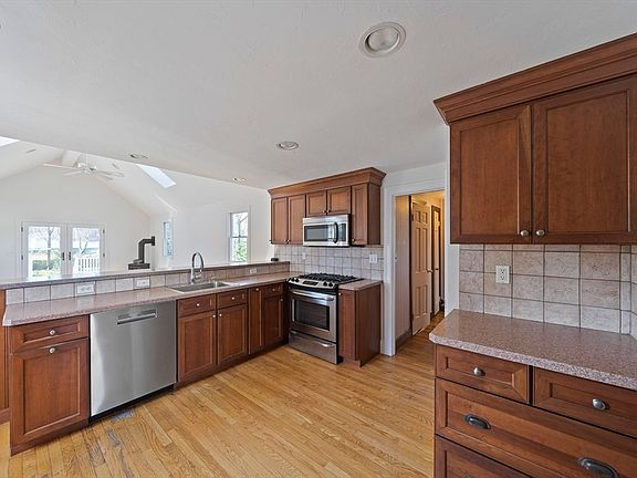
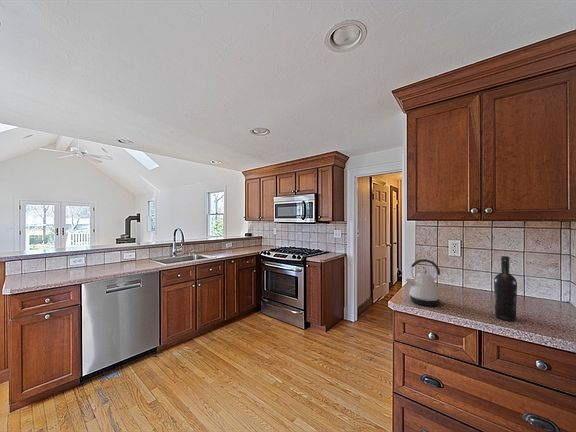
+ kettle (423, 280)
+ wine bottle (505, 287)
